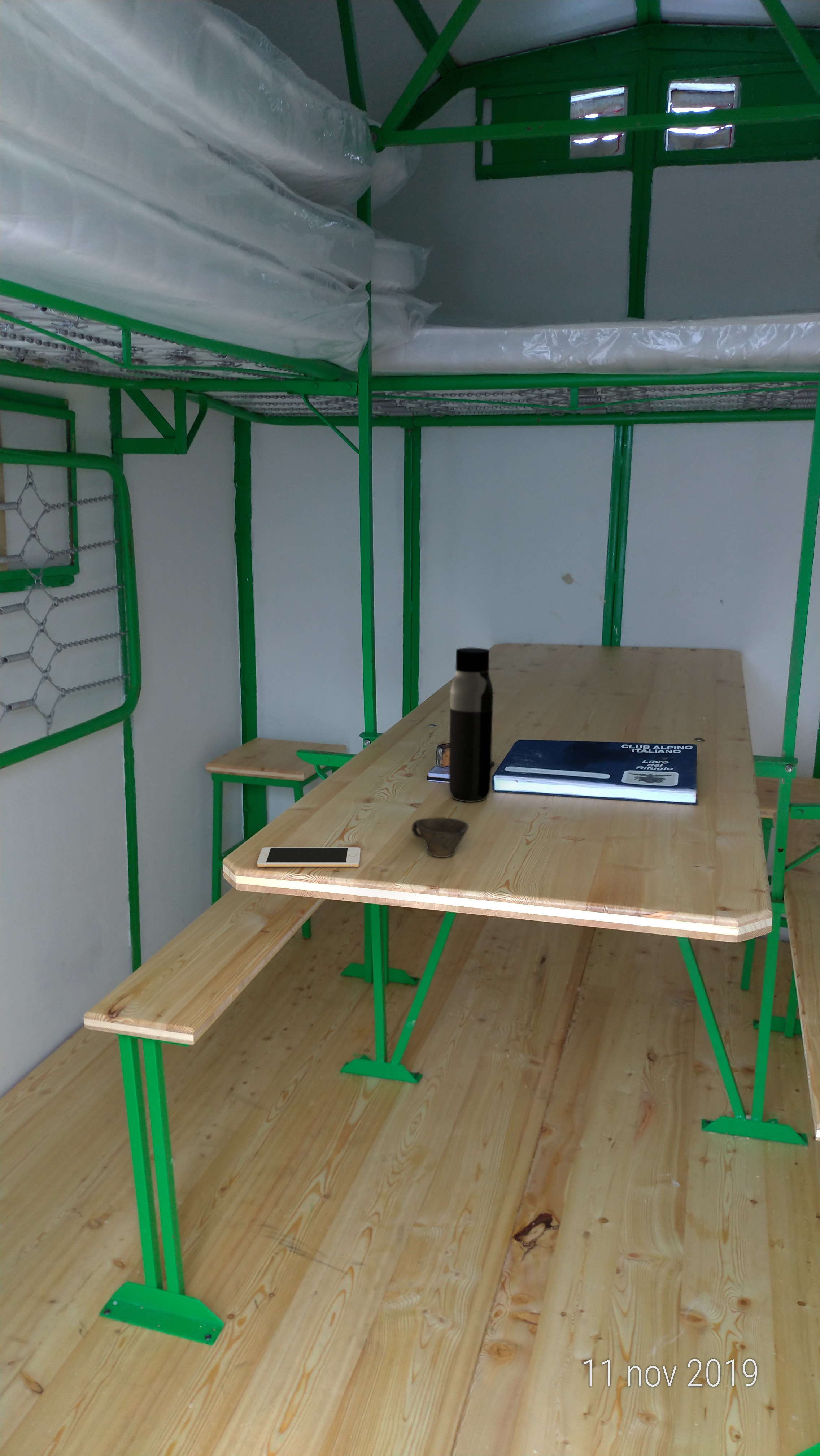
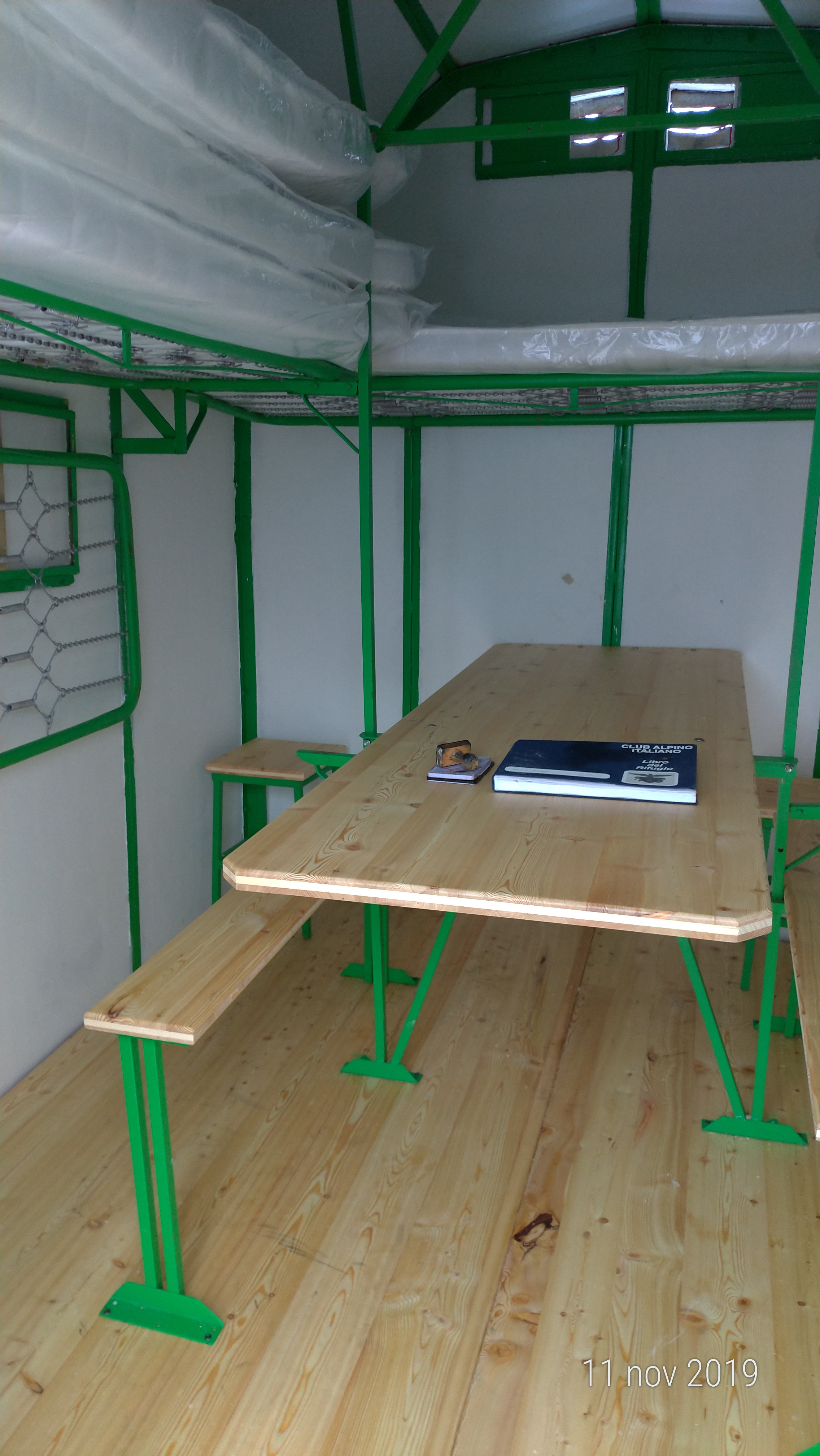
- cell phone (310, 857)
- water bottle (471, 724)
- cup (439, 837)
